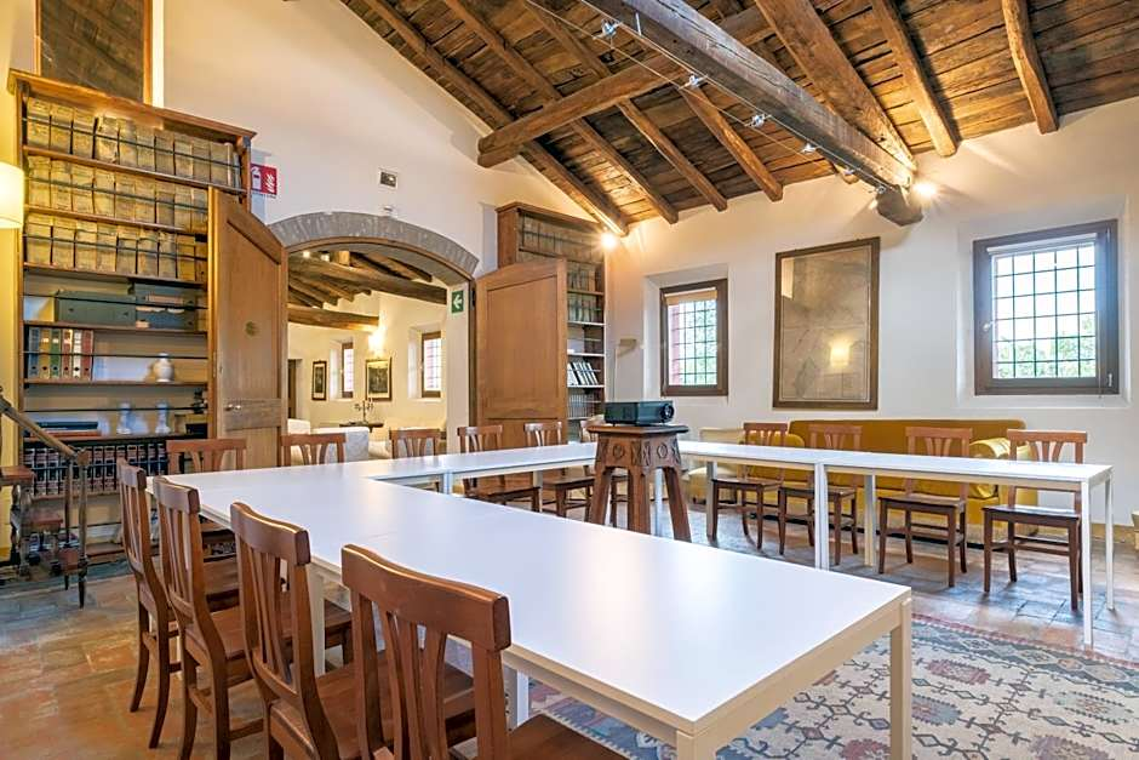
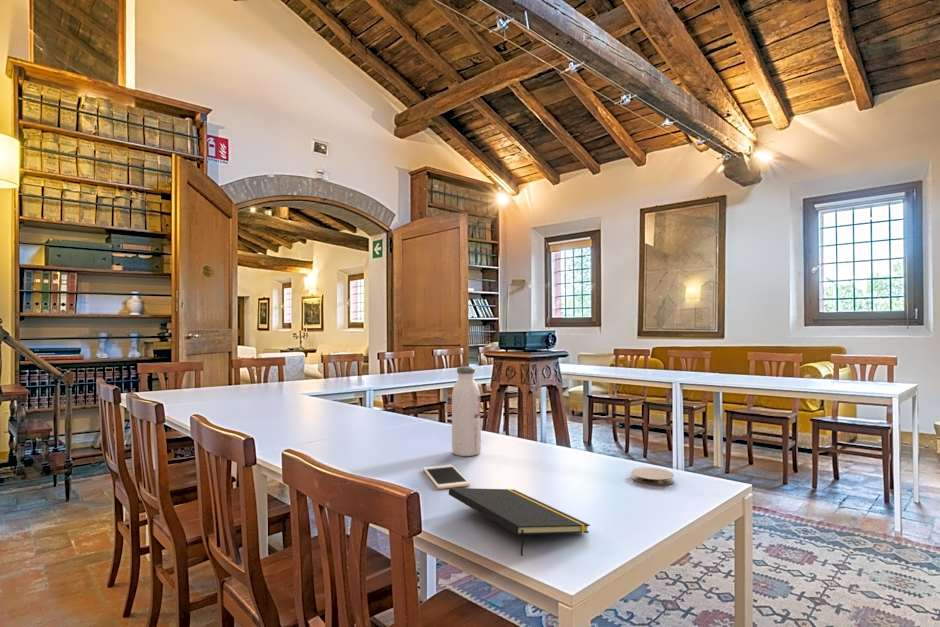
+ cell phone (445, 476)
+ coaster (652, 475)
+ water bottle (466, 409)
+ notepad (515, 509)
